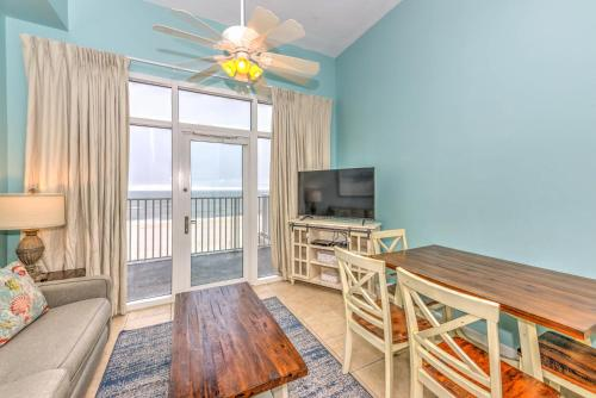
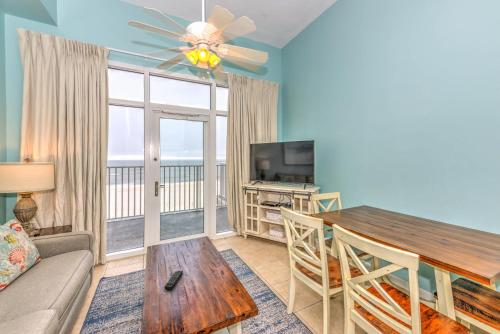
+ remote control (174, 279)
